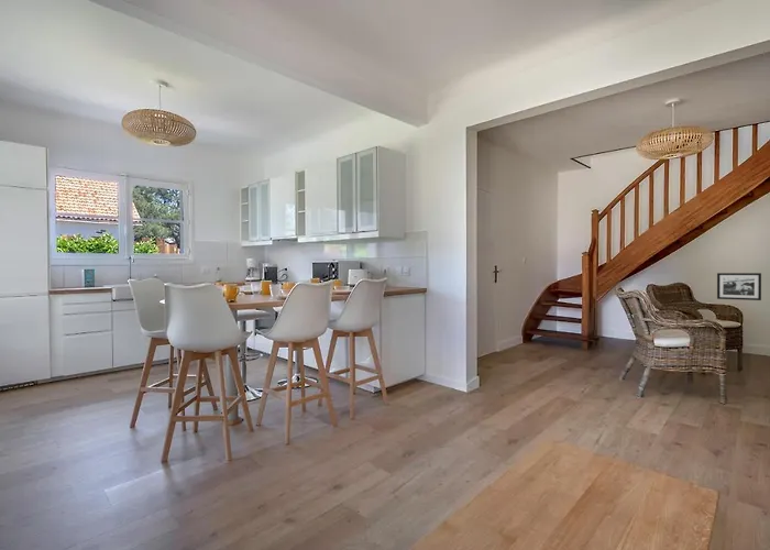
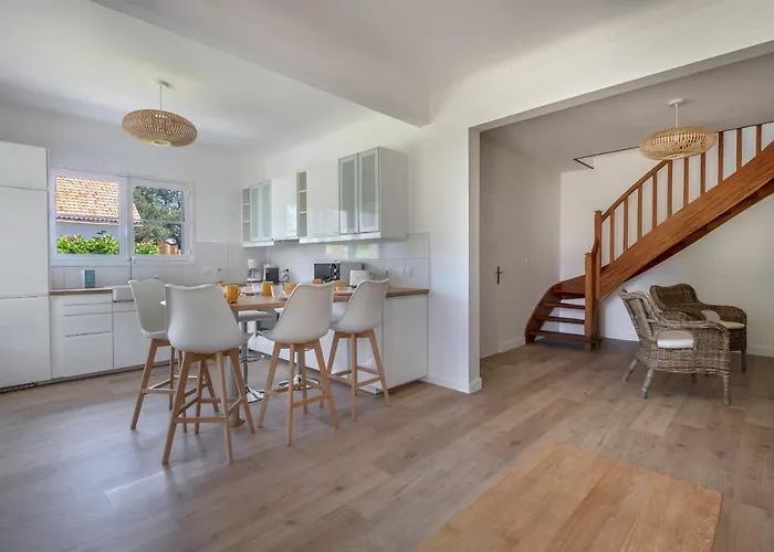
- picture frame (738, 286)
